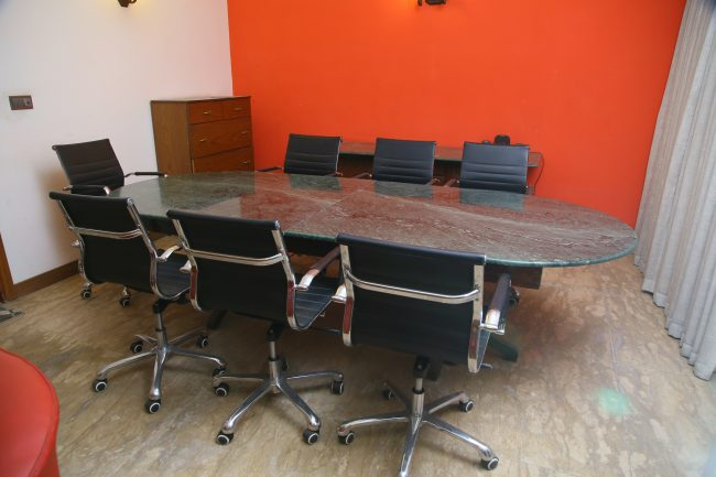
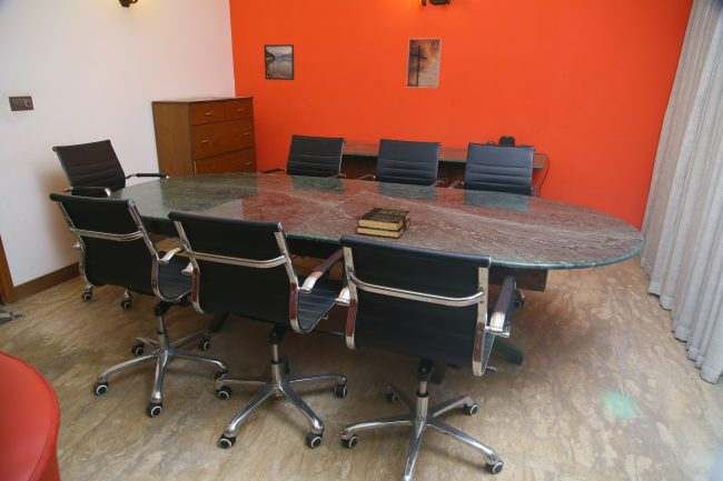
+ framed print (279, 62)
+ book (384, 221)
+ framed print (423, 63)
